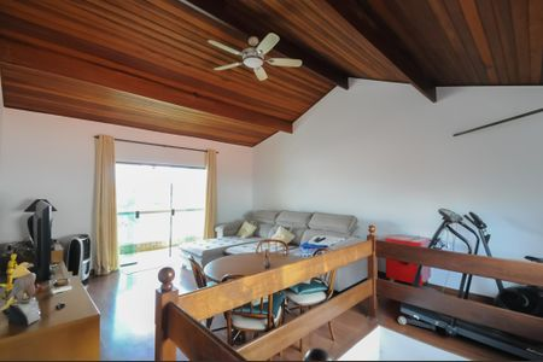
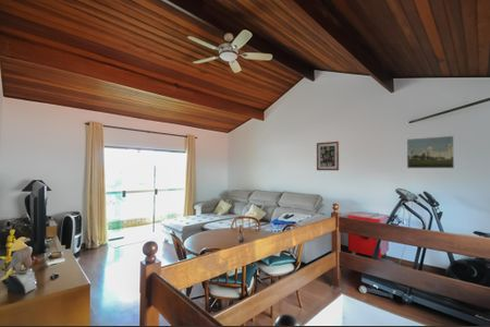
+ wall art (327, 156)
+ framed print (429, 153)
